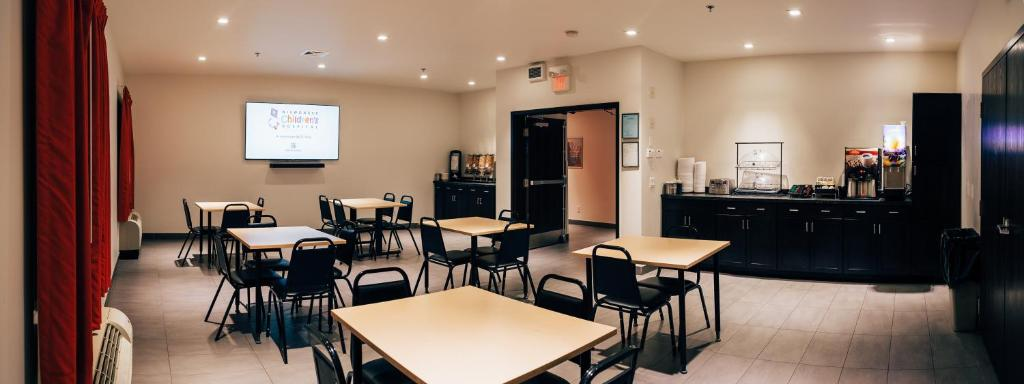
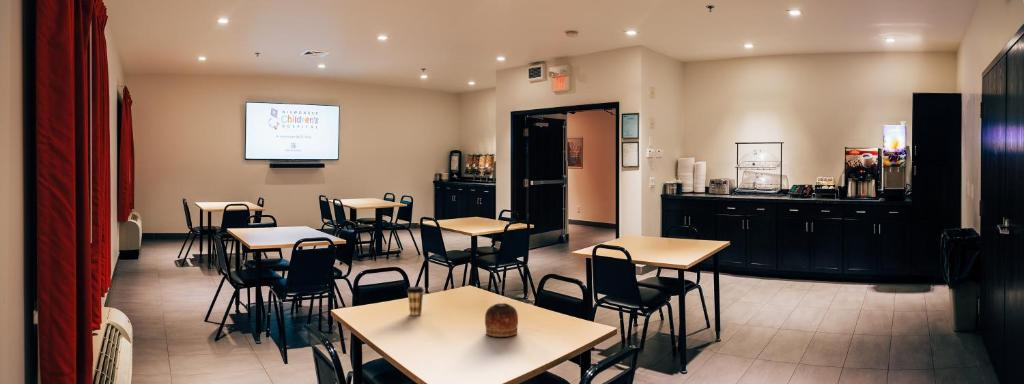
+ bowl (501, 318)
+ coffee cup (415, 300)
